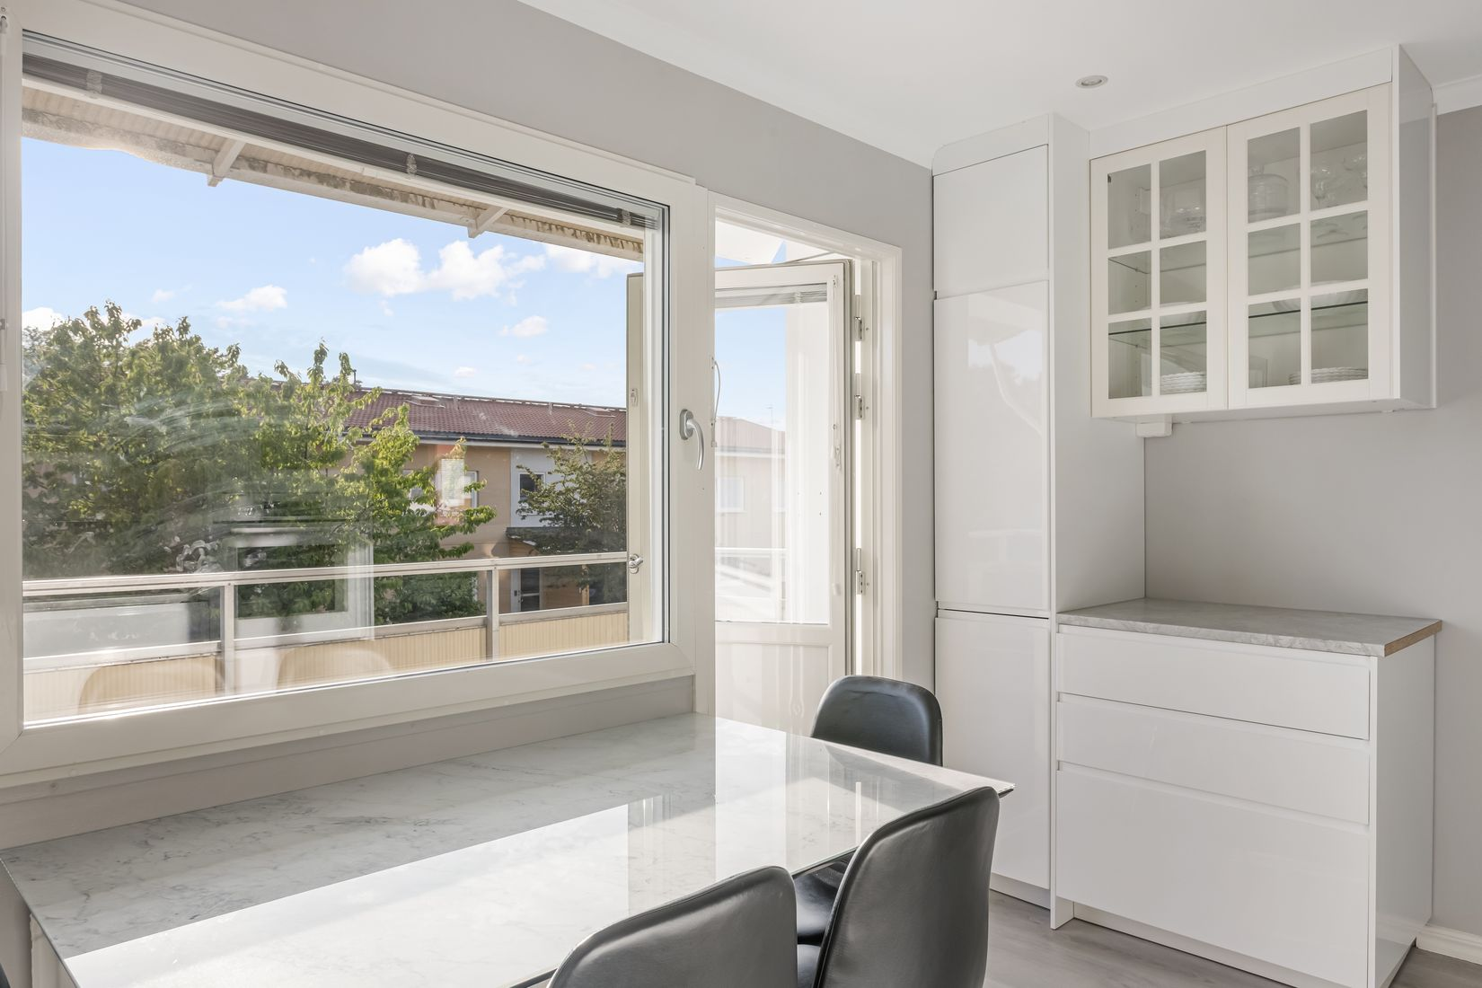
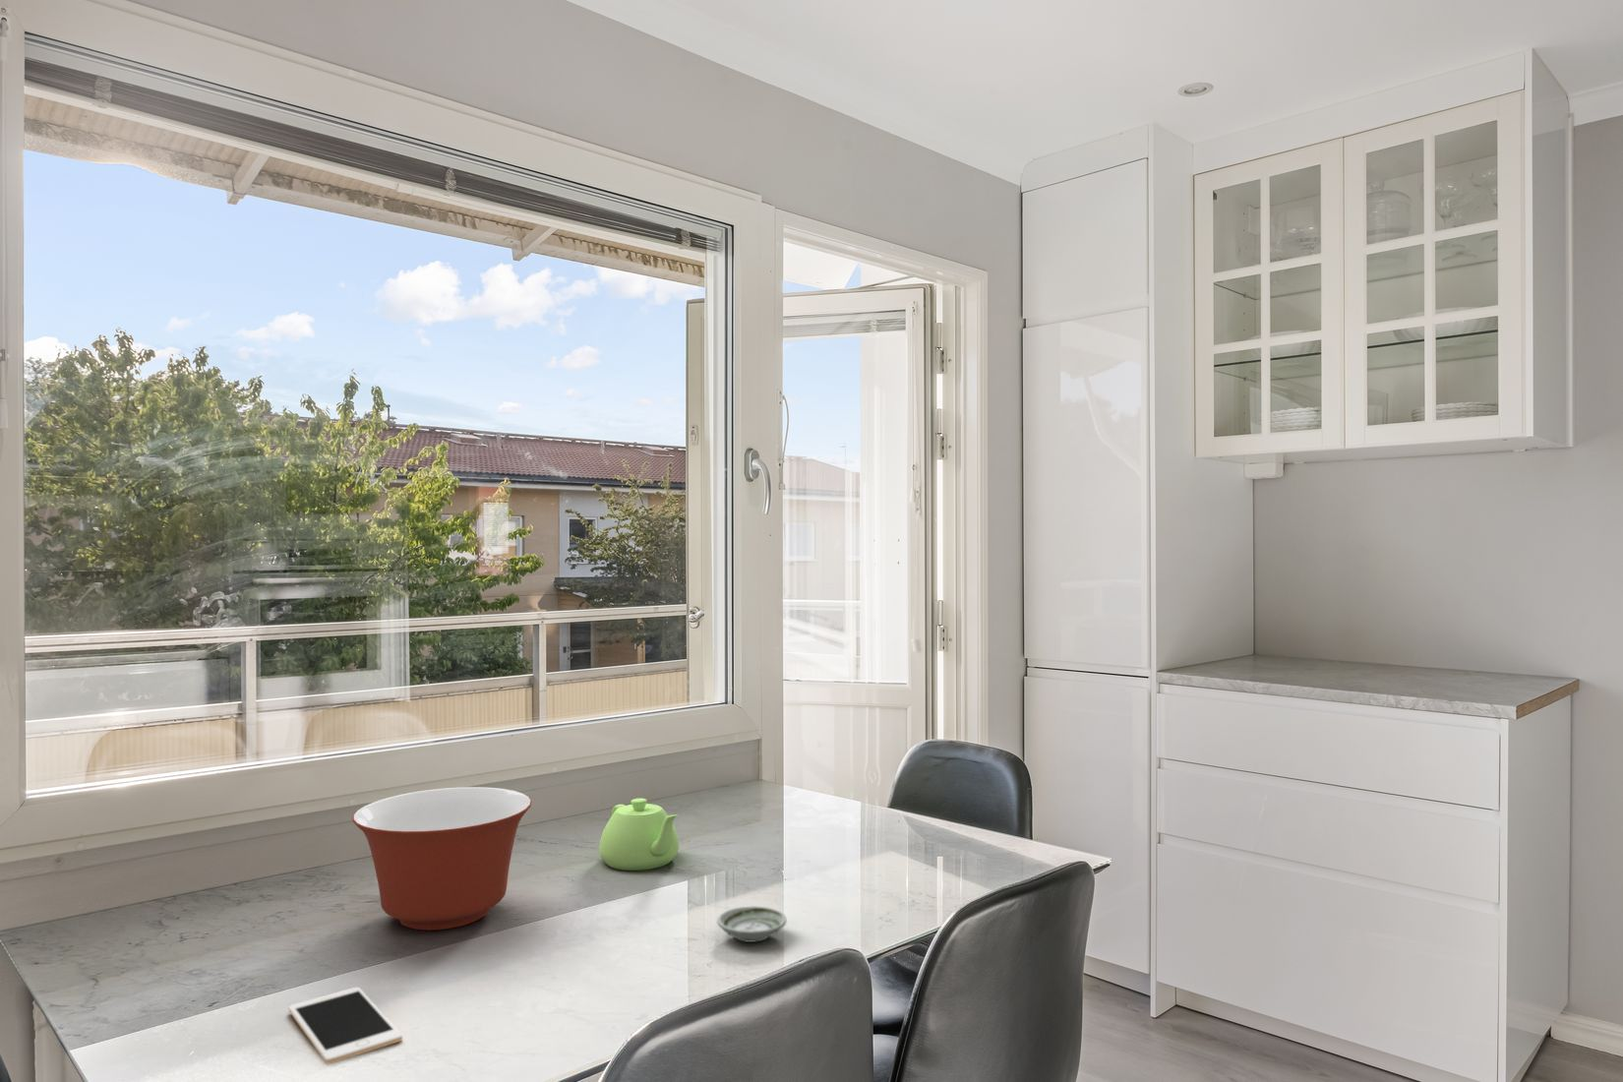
+ cell phone (343, 1022)
+ saucer (751, 925)
+ teapot (642, 831)
+ mixing bowl (444, 861)
